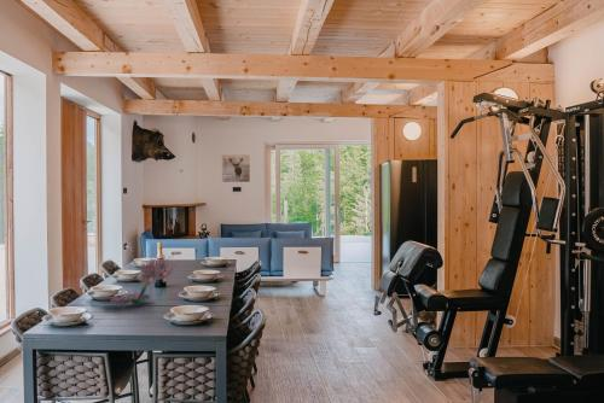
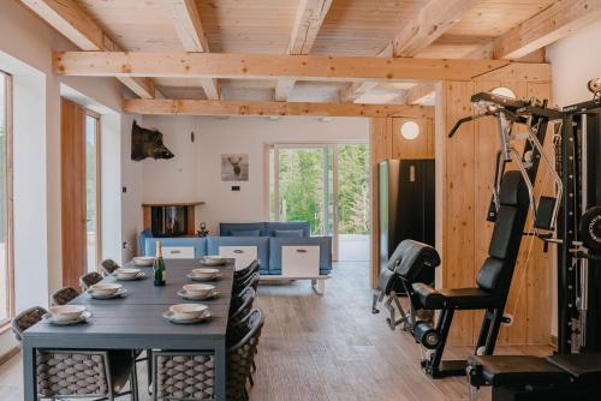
- flower arrangement (139, 279)
